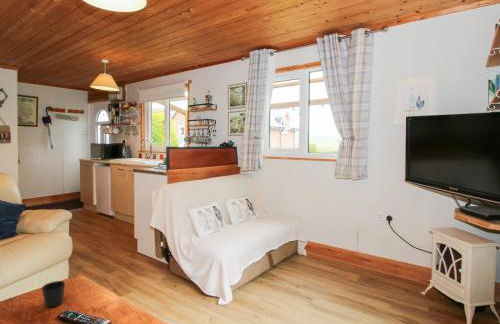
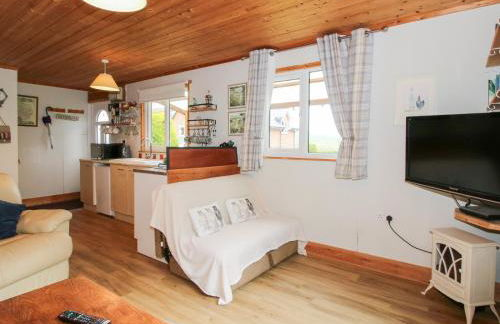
- cup (52, 293)
